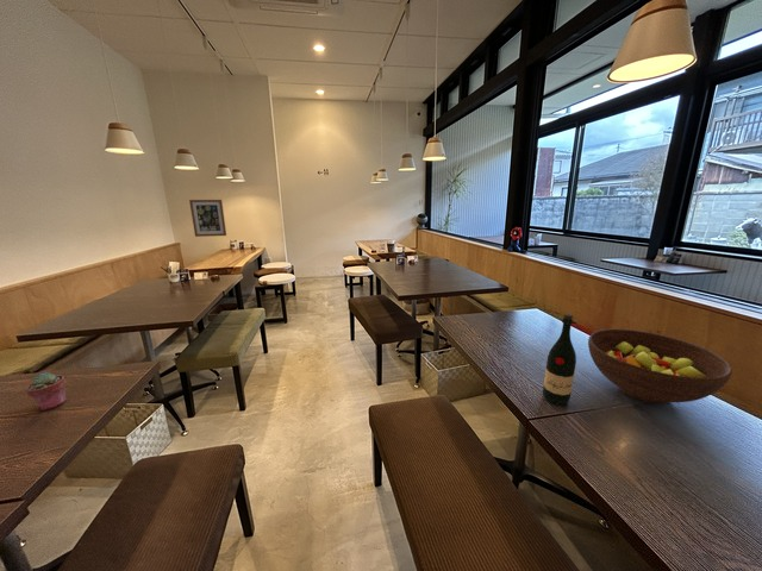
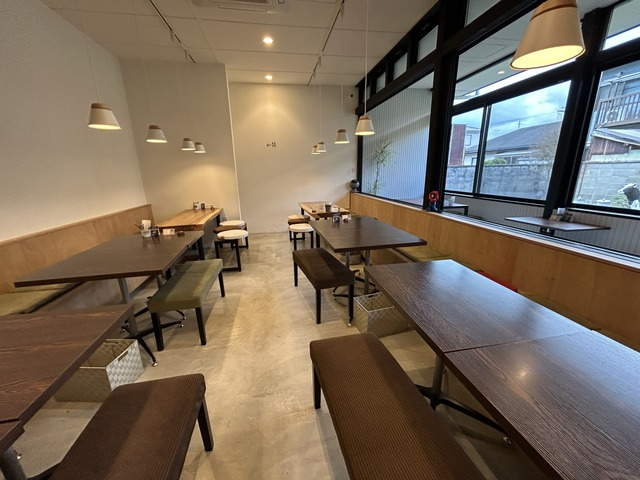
- wall art (208, 218)
- wine bottle (561, 358)
- potted succulent (48, 388)
- fruit bowl (647, 371)
